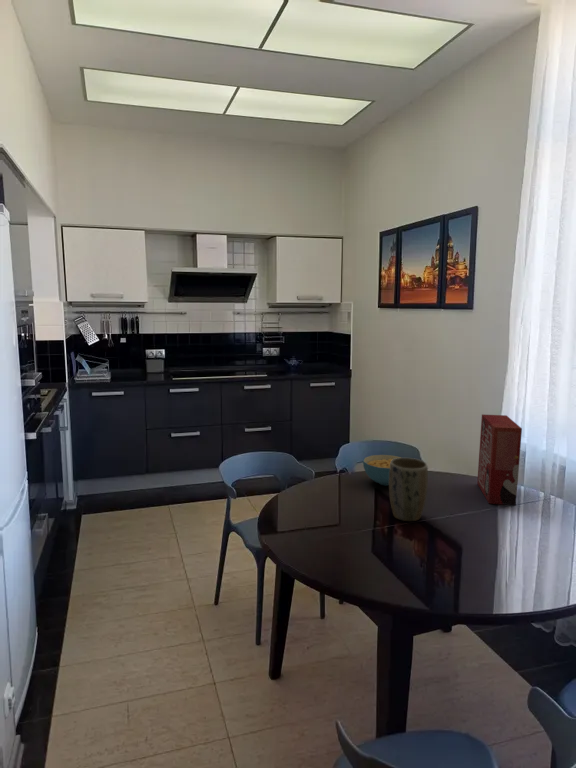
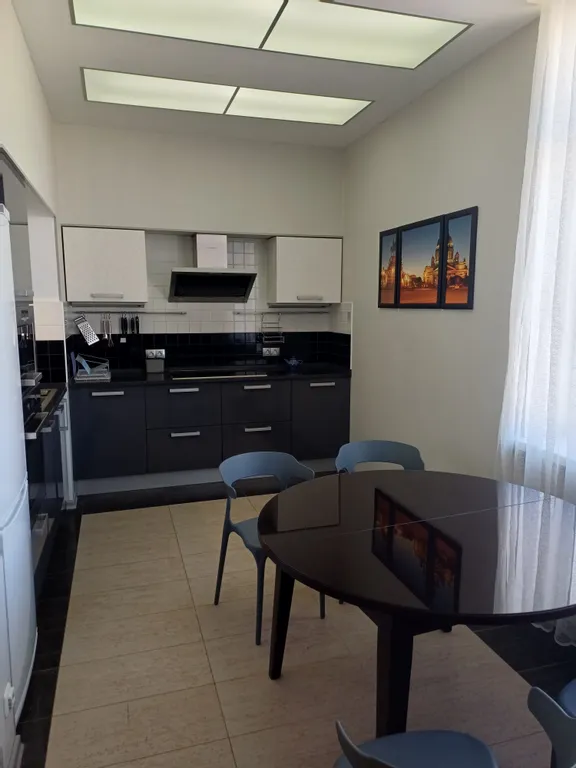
- plant pot (407, 489)
- cereal box (498, 457)
- cereal bowl (385, 472)
